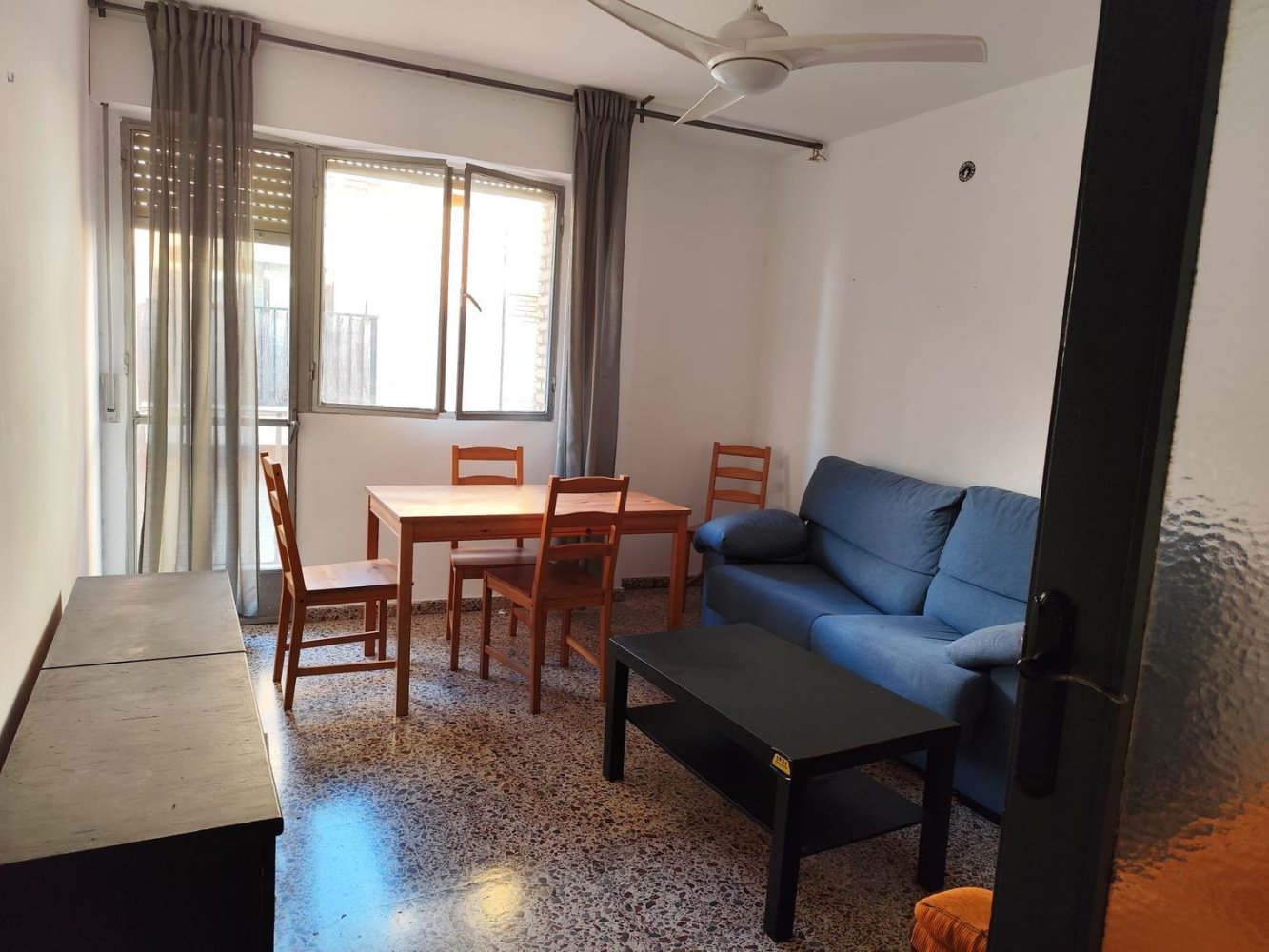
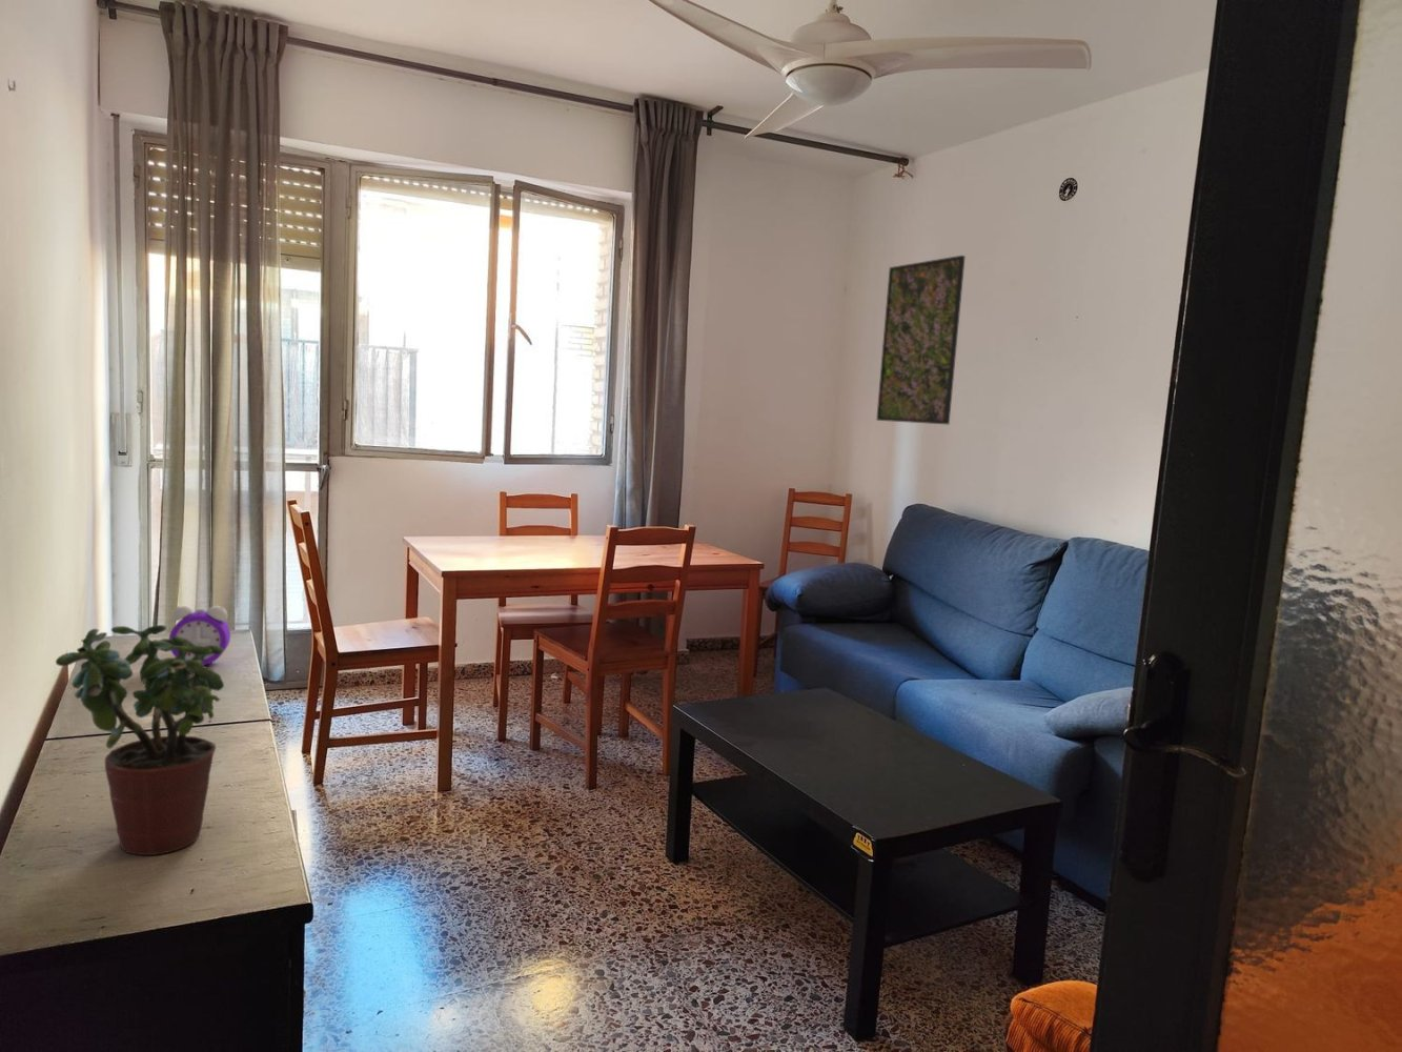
+ alarm clock (200, 634)
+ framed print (918, 343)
+ potted plant (152, 729)
